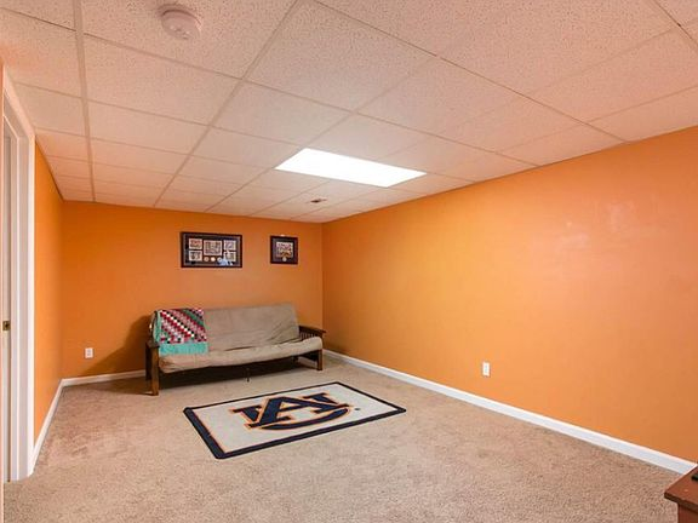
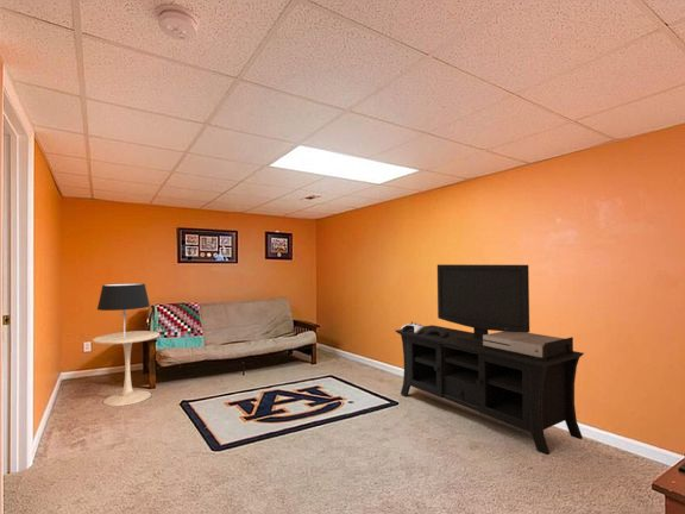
+ media console (475, 338)
+ table lamp (124, 309)
+ side table (127, 366)
